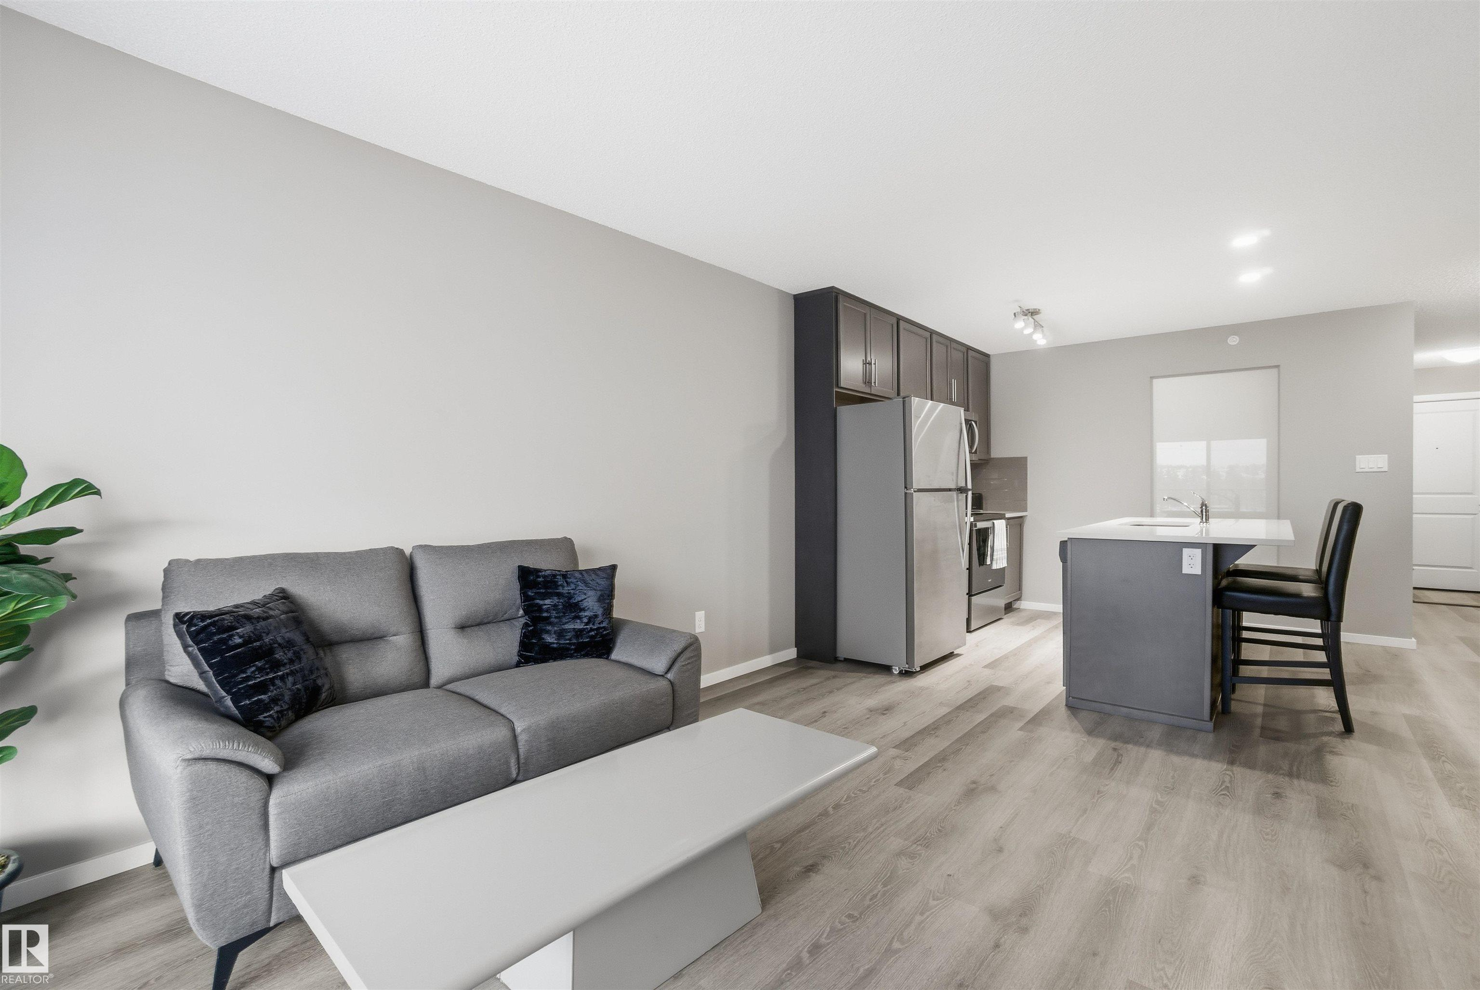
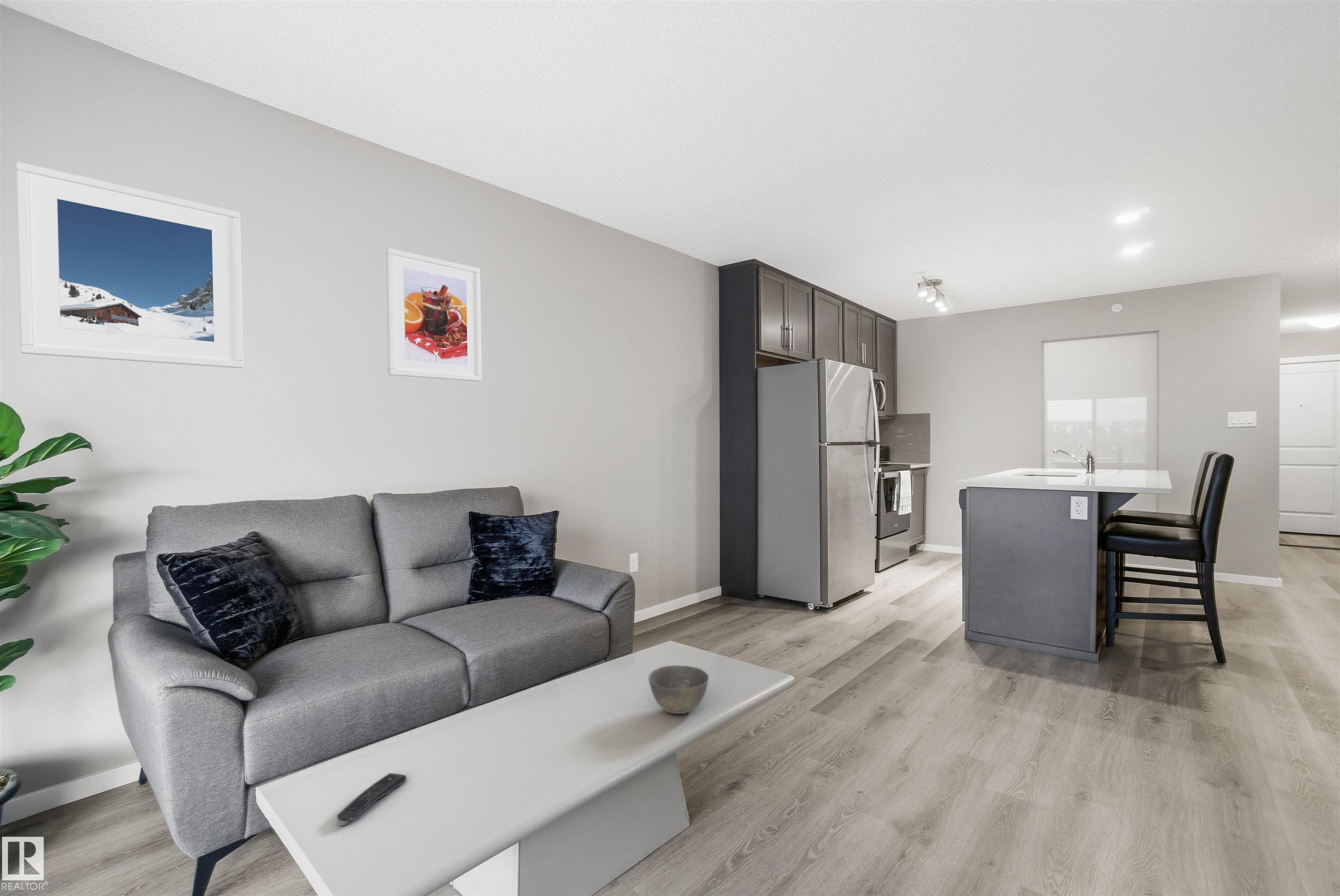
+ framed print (141, 276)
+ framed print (436, 318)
+ bowl (679, 693)
+ remote control (371, 797)
